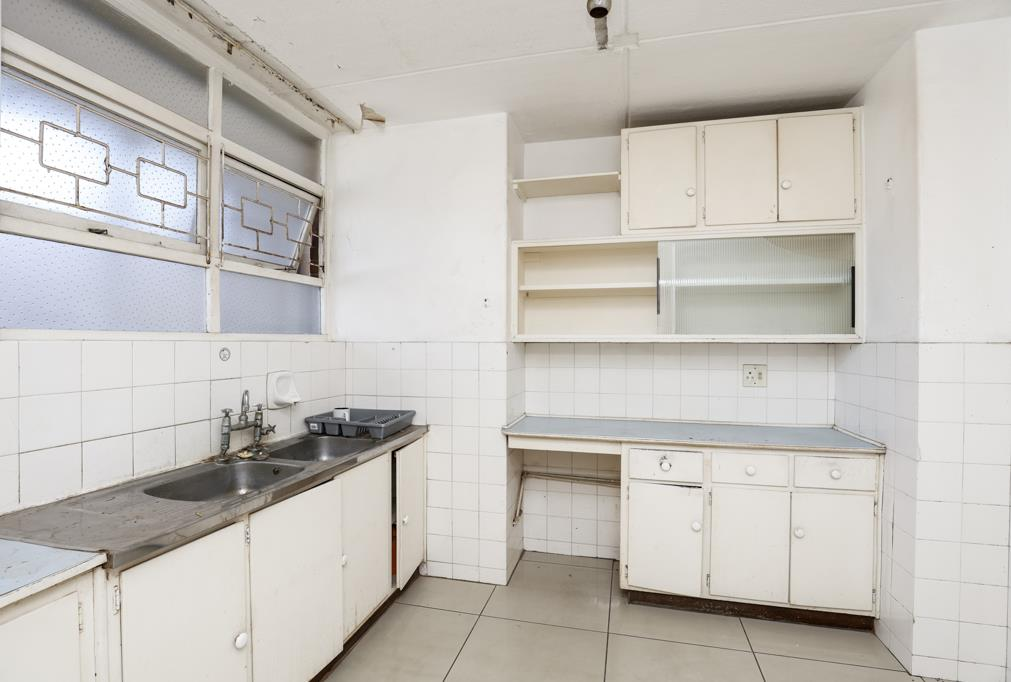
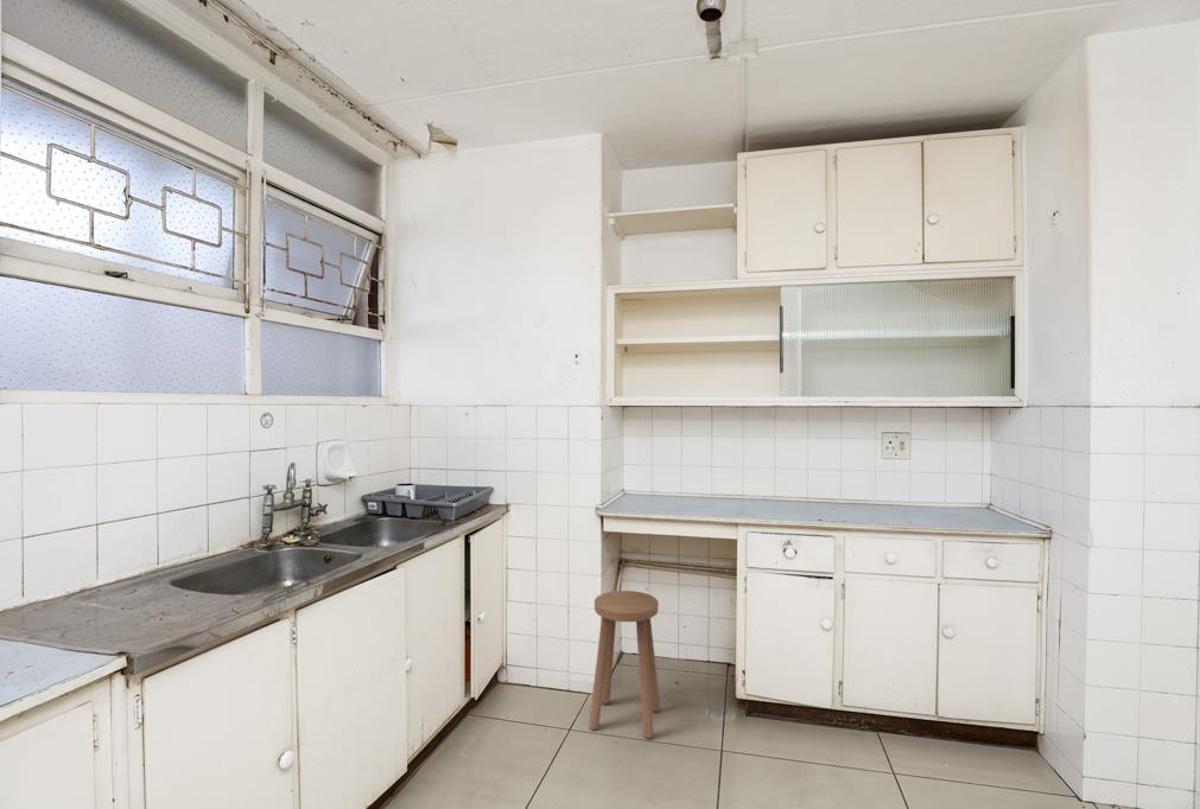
+ stool (612, 657)
